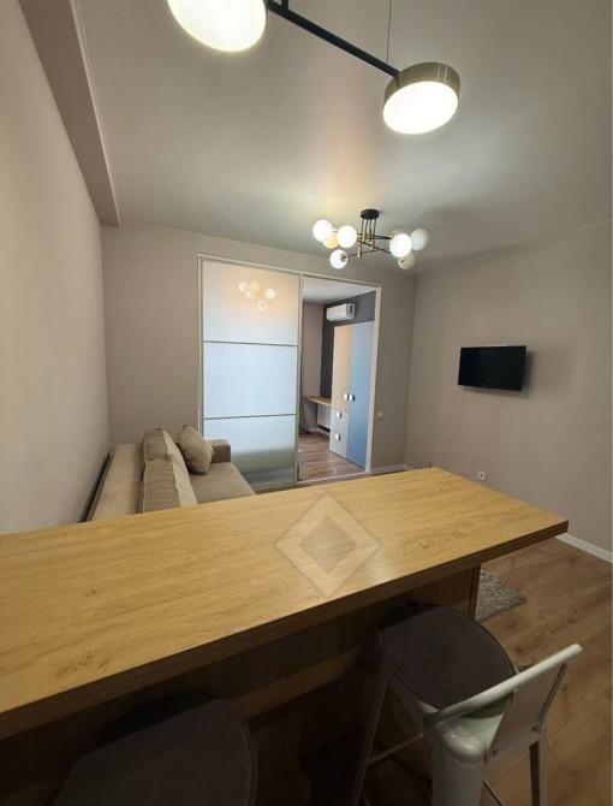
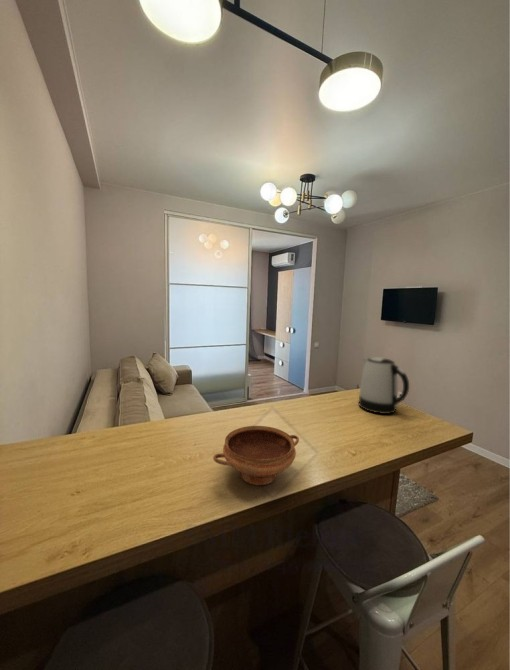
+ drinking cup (259, 457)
+ kettle (383, 384)
